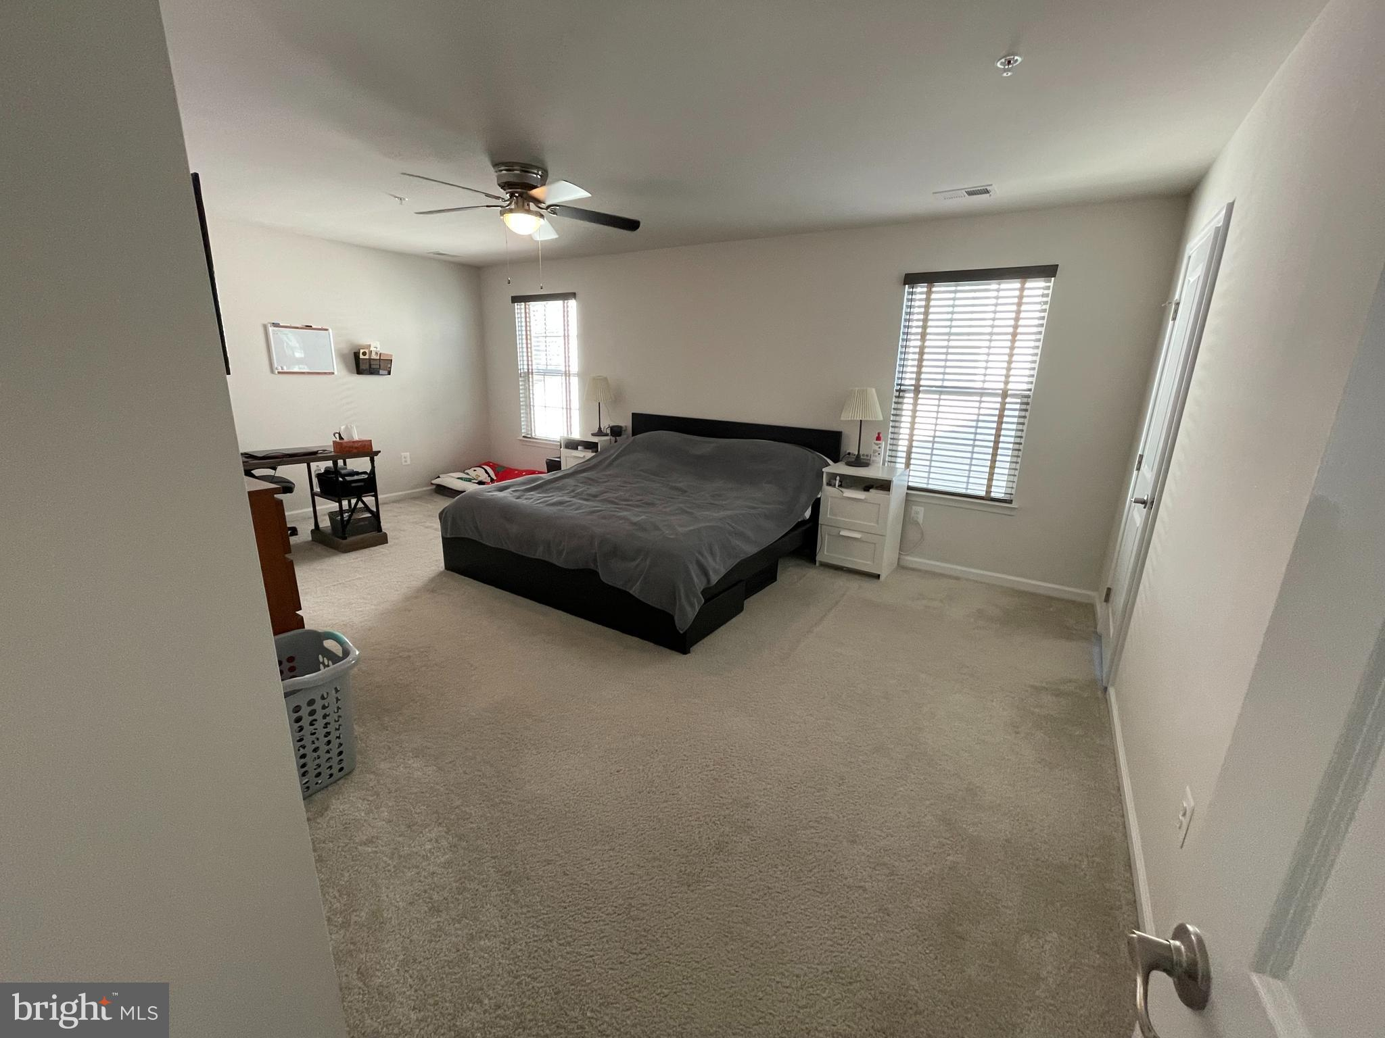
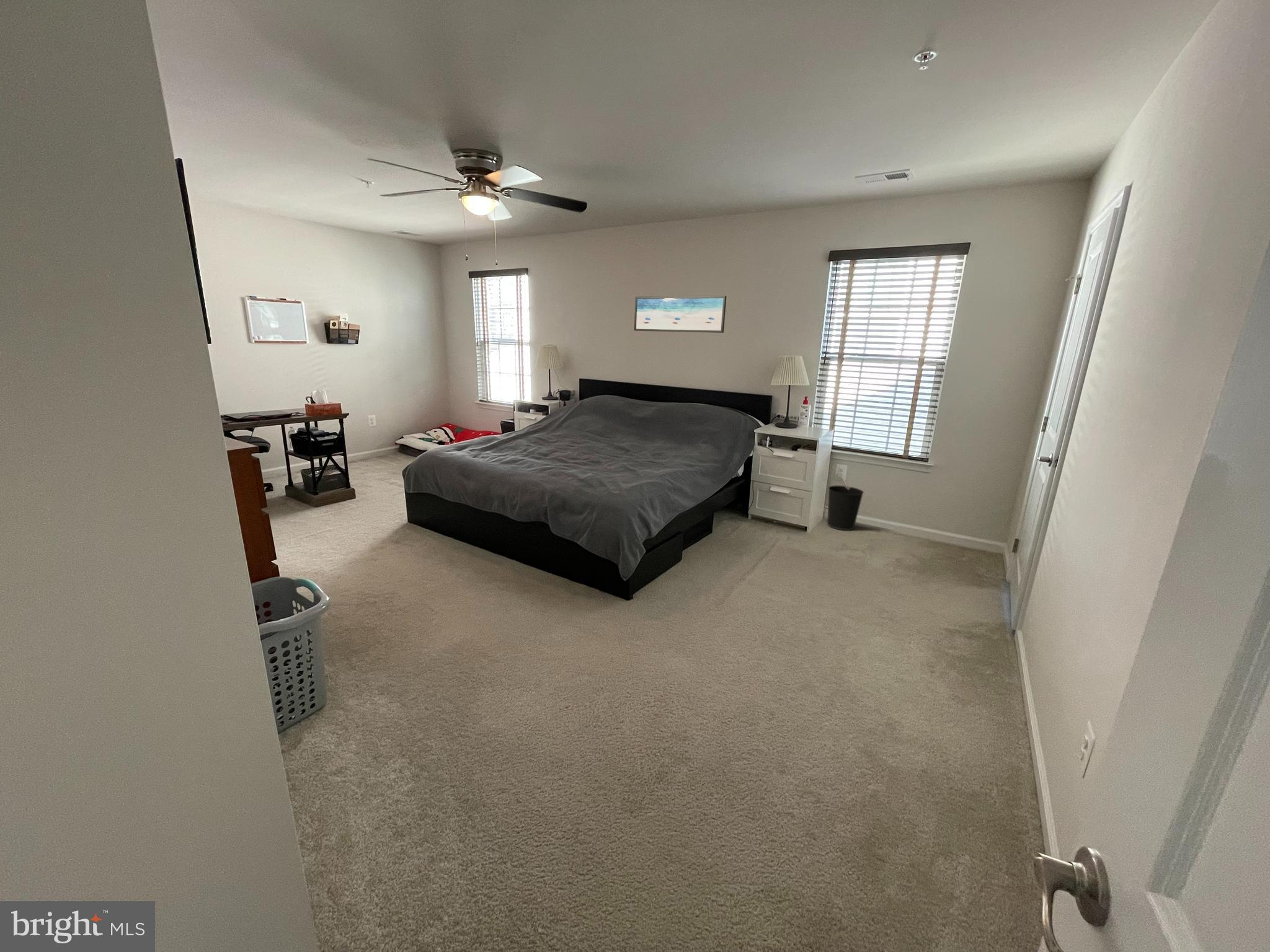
+ wall art (678, 314)
+ wastebasket (843, 508)
